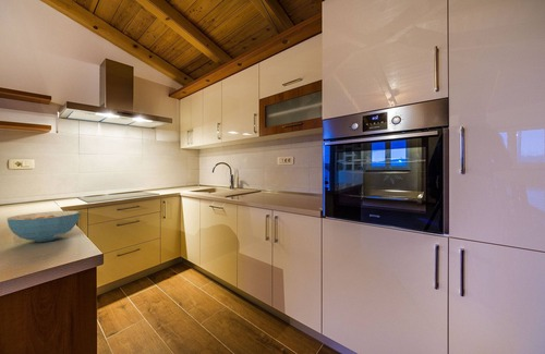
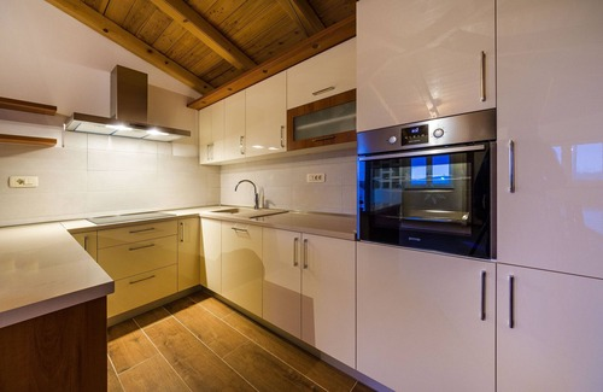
- cereal bowl (46, 227)
